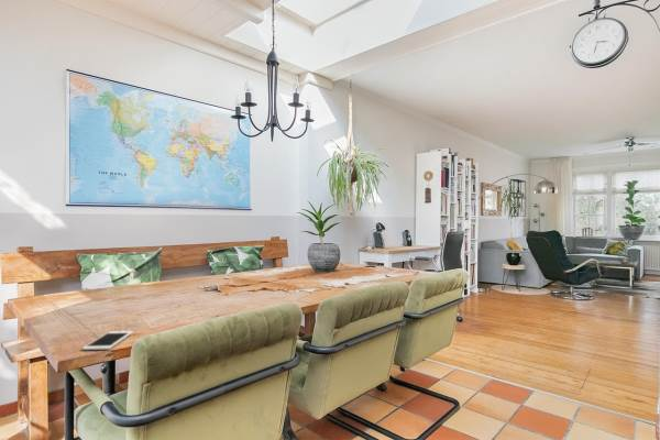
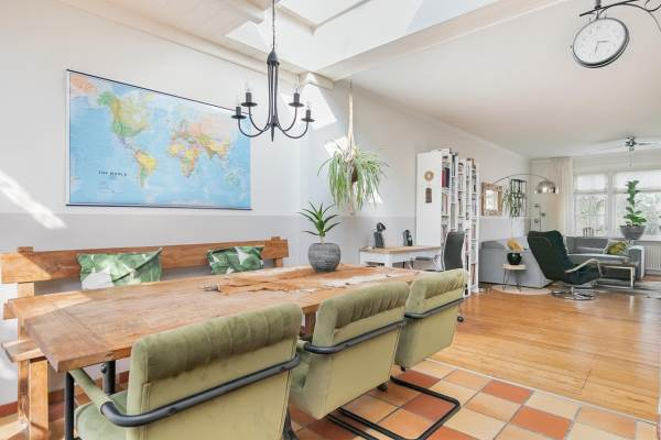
- cell phone (109, 339)
